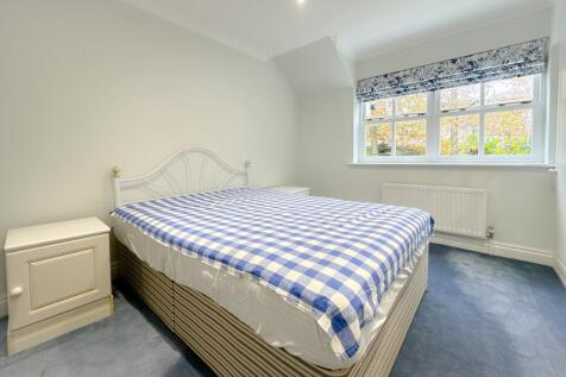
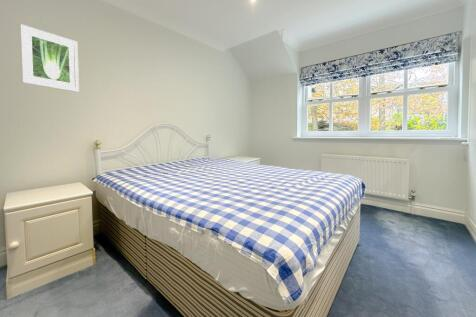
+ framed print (51, 60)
